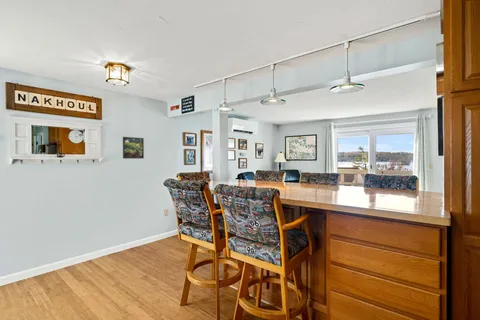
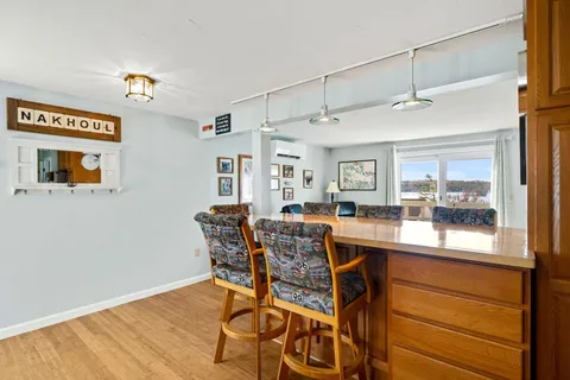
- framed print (133, 148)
